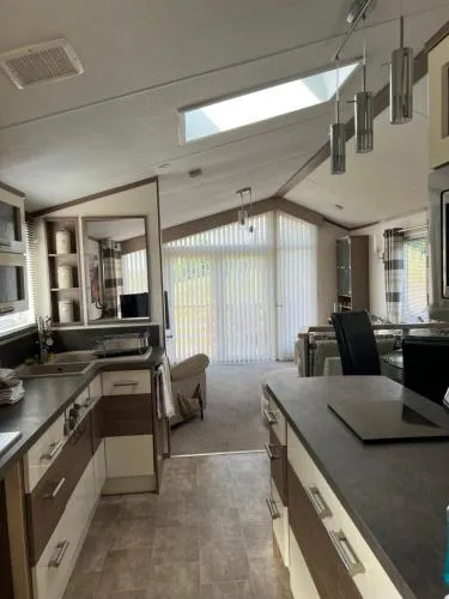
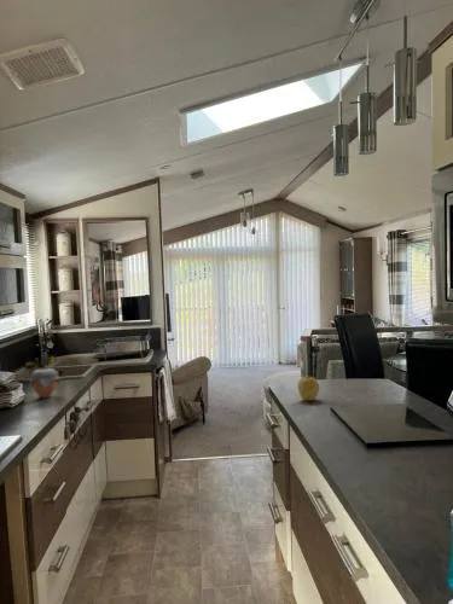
+ apple (308, 388)
+ jar (43, 383)
